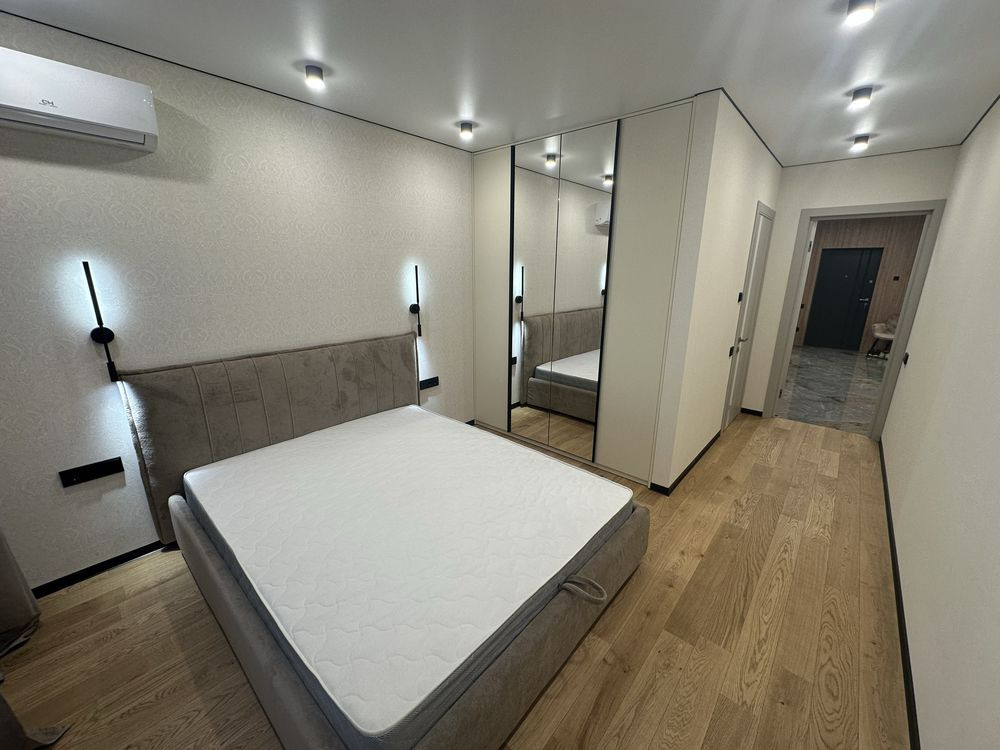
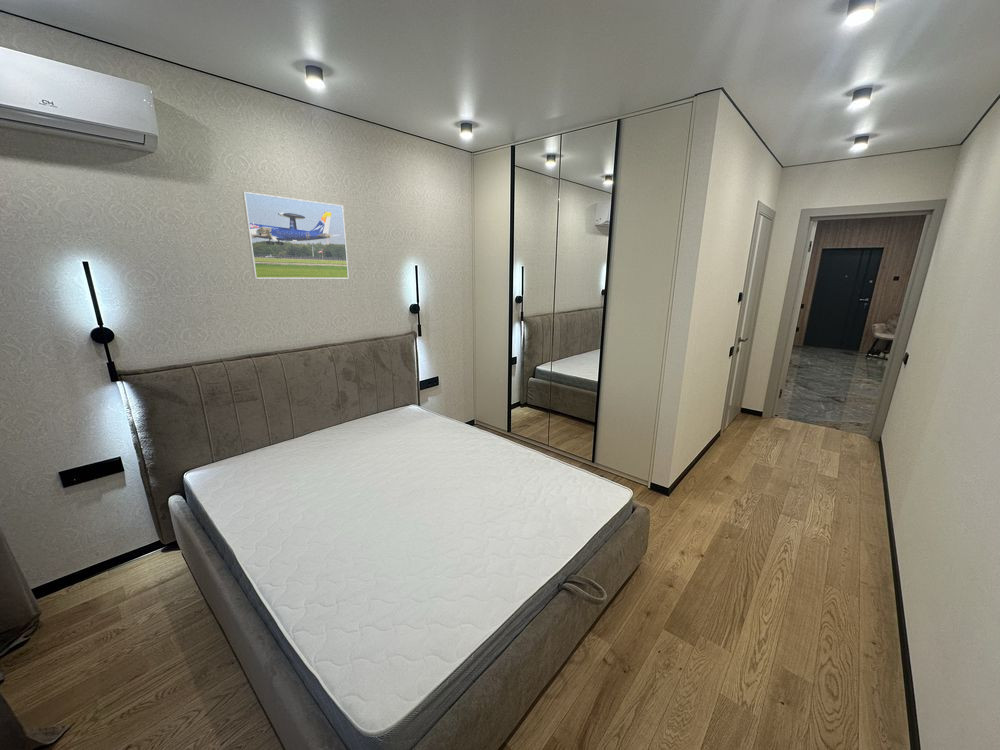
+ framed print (301, 239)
